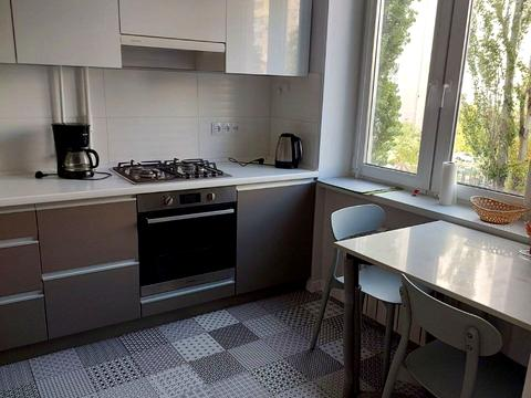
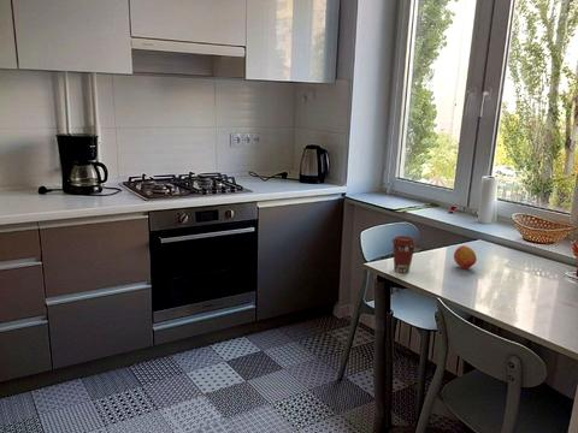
+ fruit (465, 256)
+ coffee cup (402, 254)
